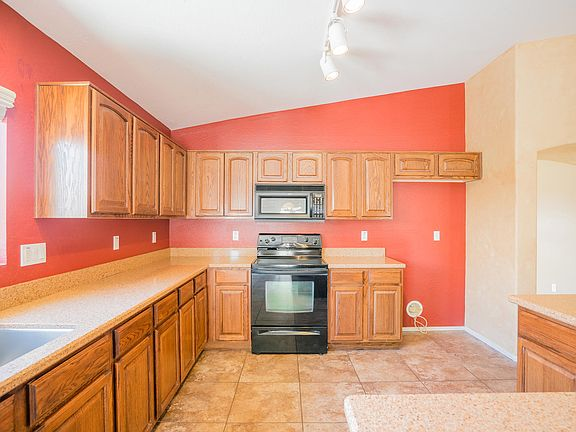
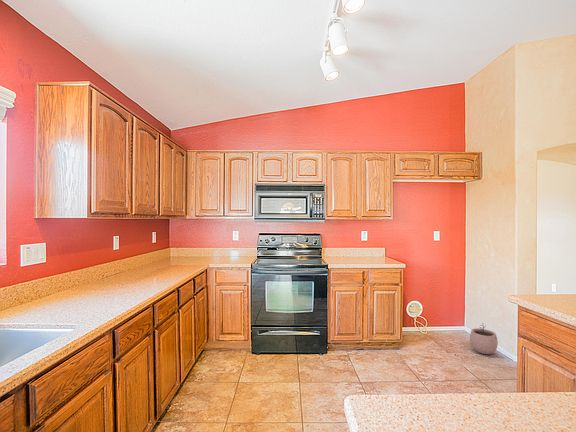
+ plant pot (483, 337)
